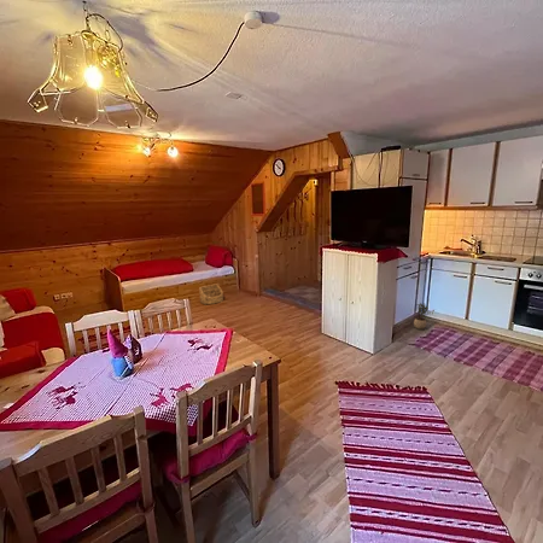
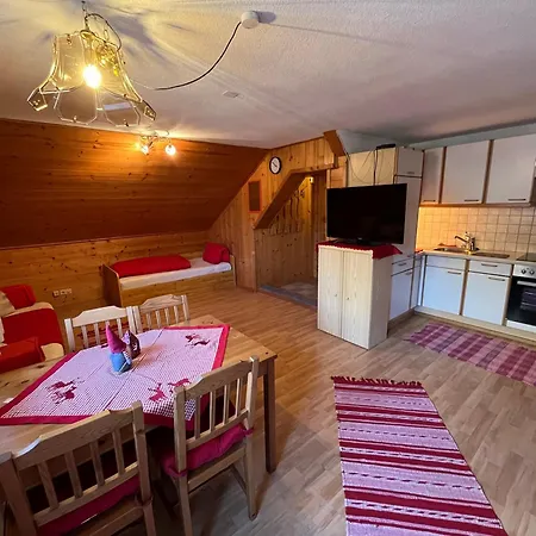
- potted plant (422, 315)
- basket (211, 293)
